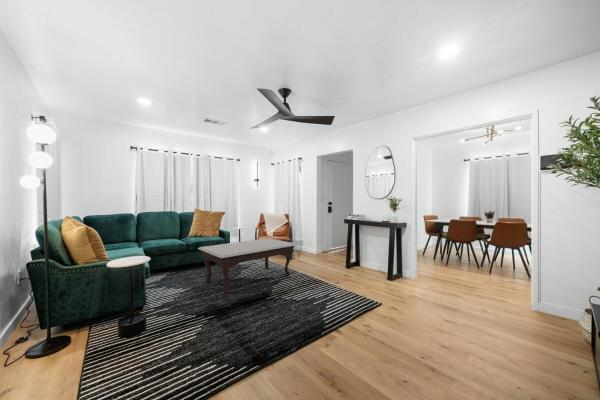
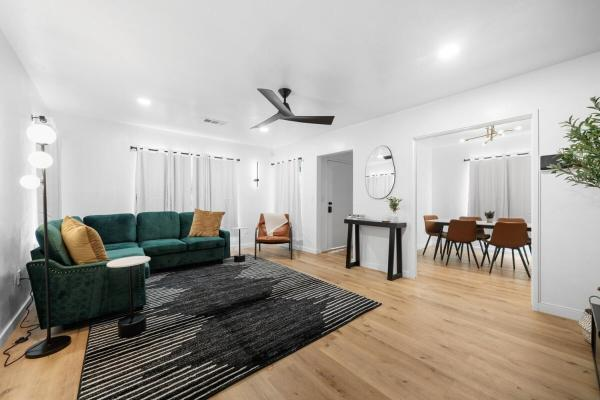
- coffee table (249, 260)
